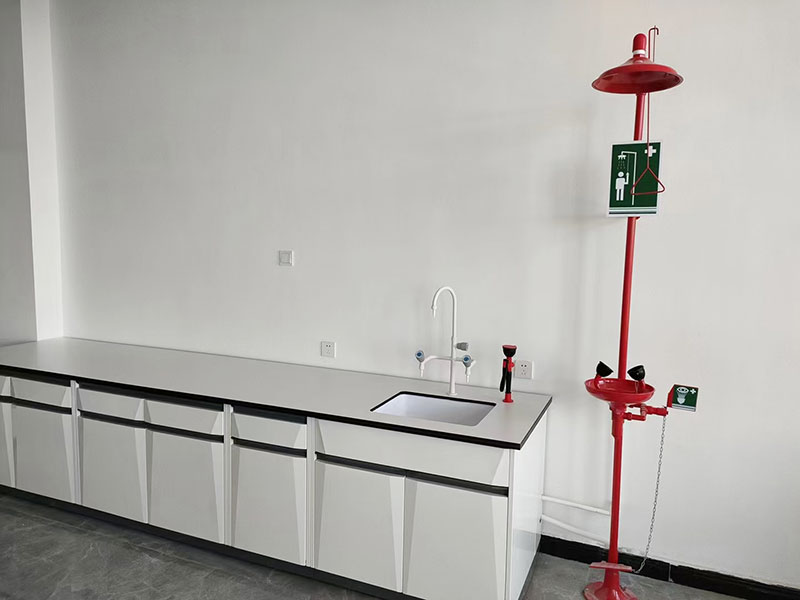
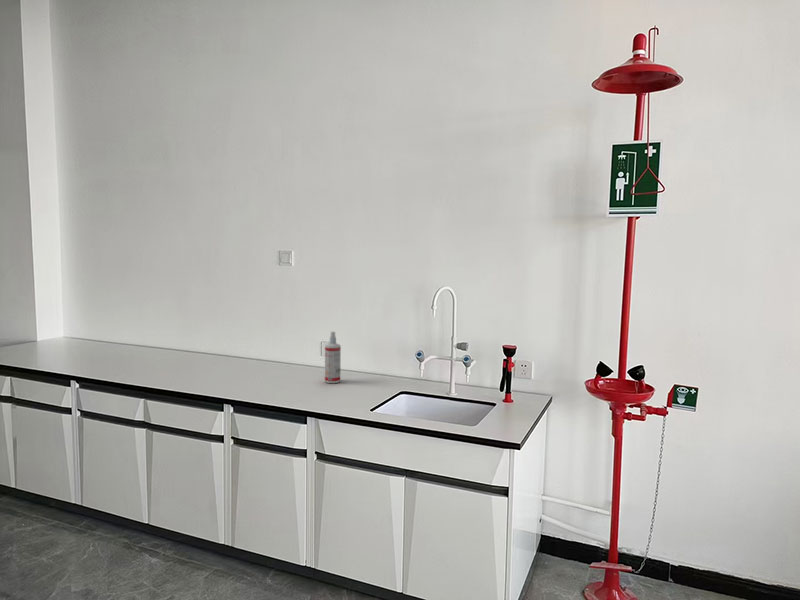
+ spray bottle (332, 356)
